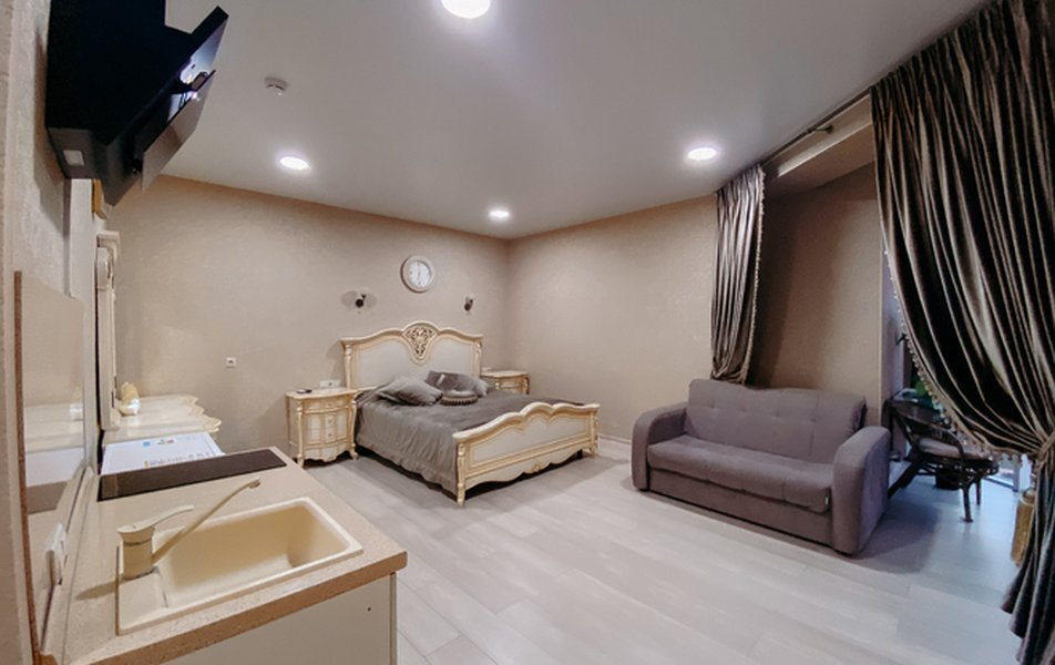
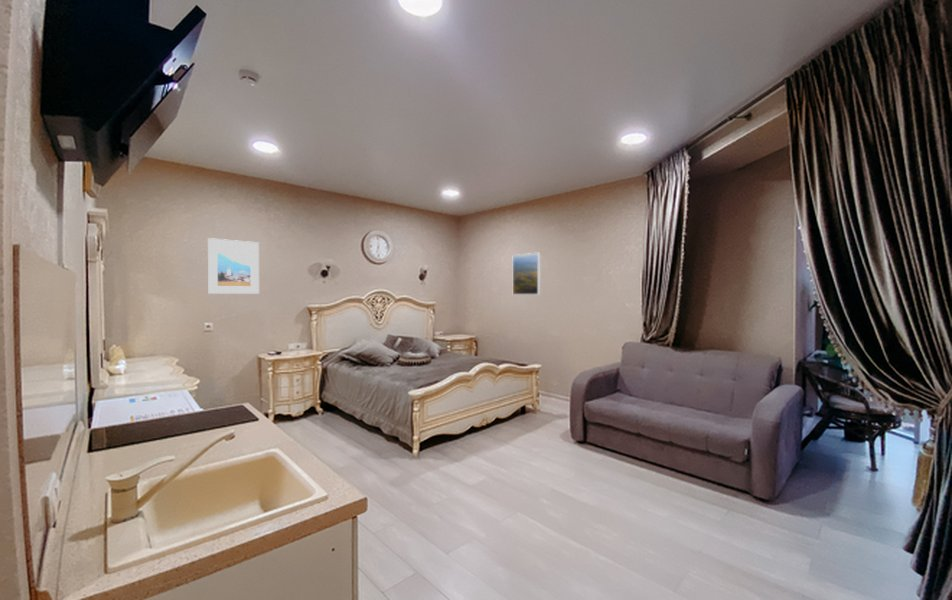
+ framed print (525, 274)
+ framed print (234, 267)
